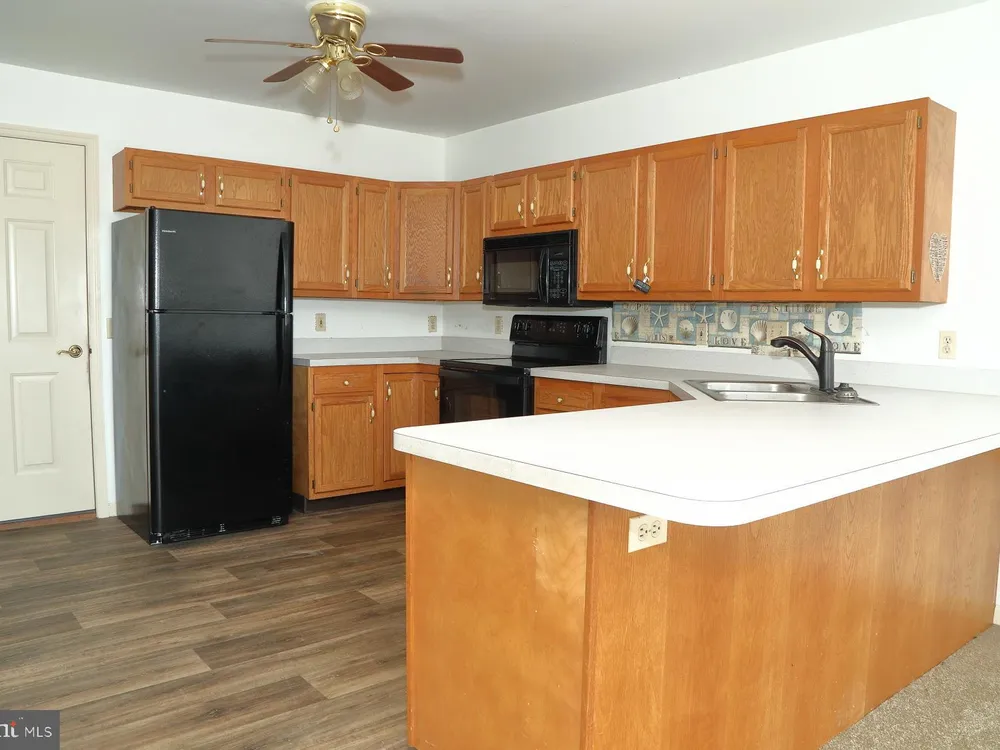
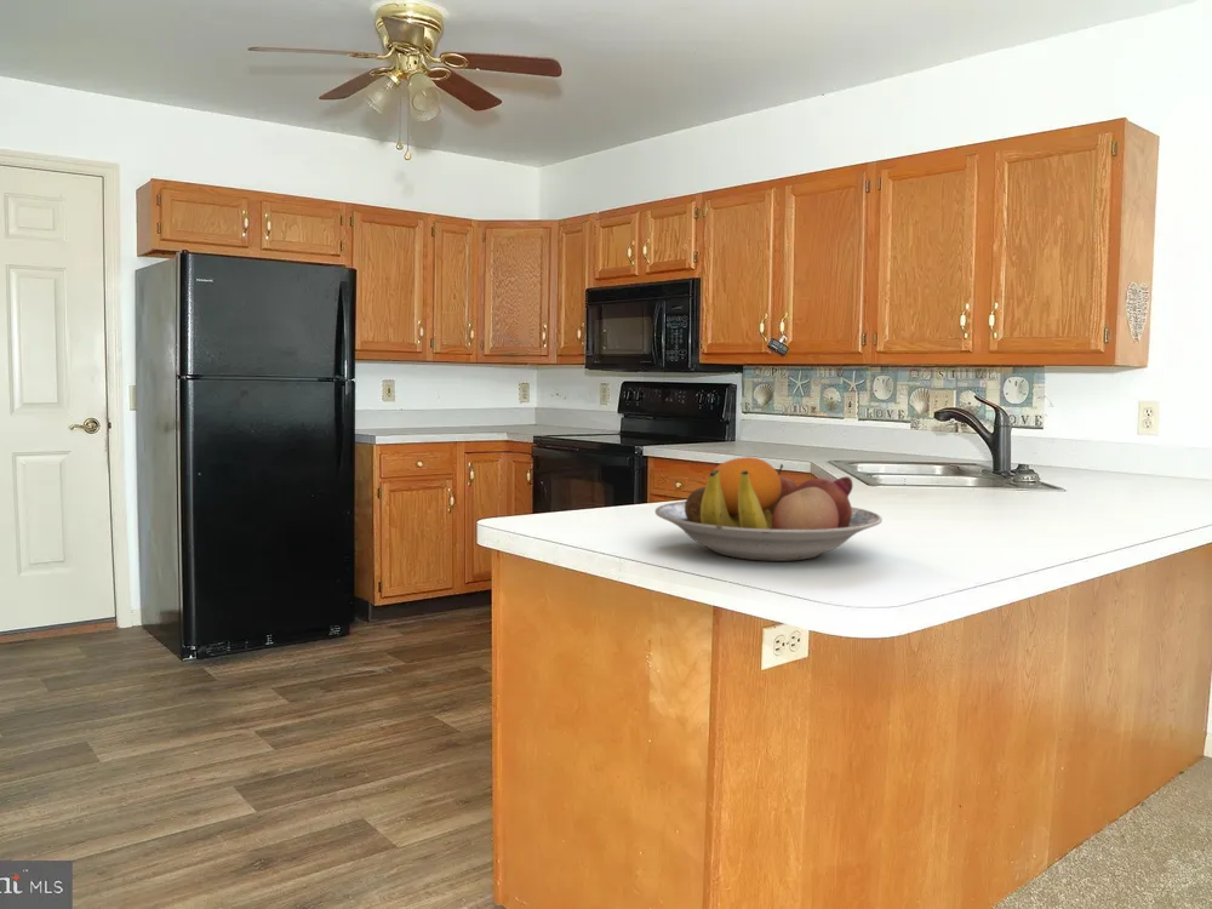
+ fruit bowl (766, 503)
